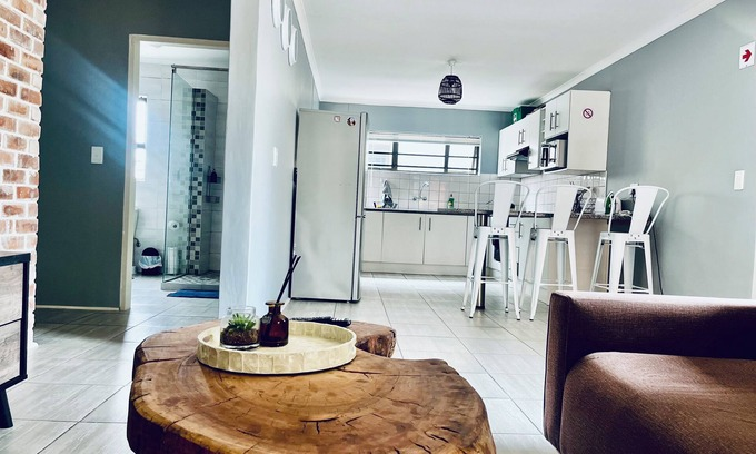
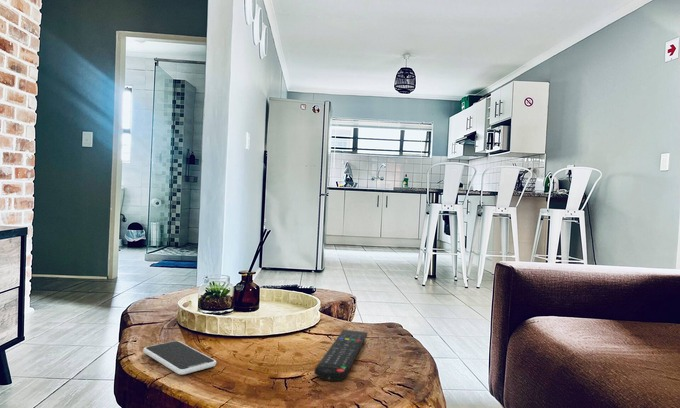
+ remote control (343, 352)
+ smartphone (178, 356)
